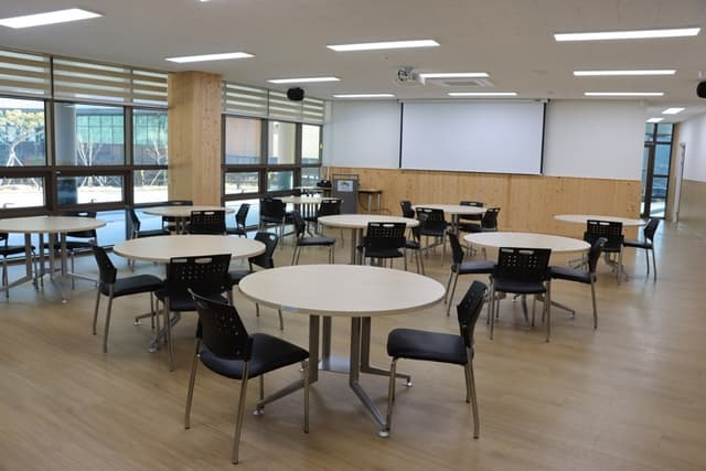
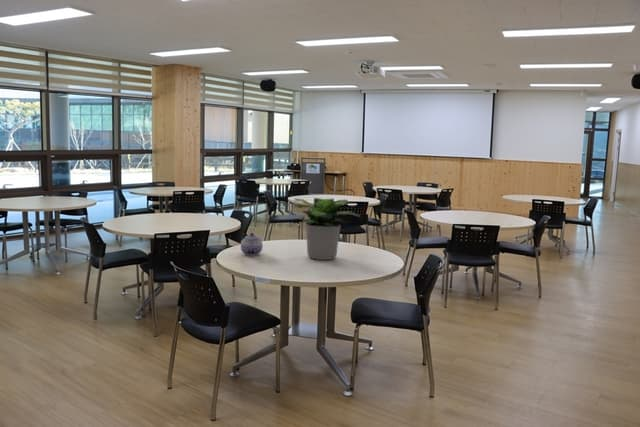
+ teapot (251, 243)
+ potted plant (326, 229)
